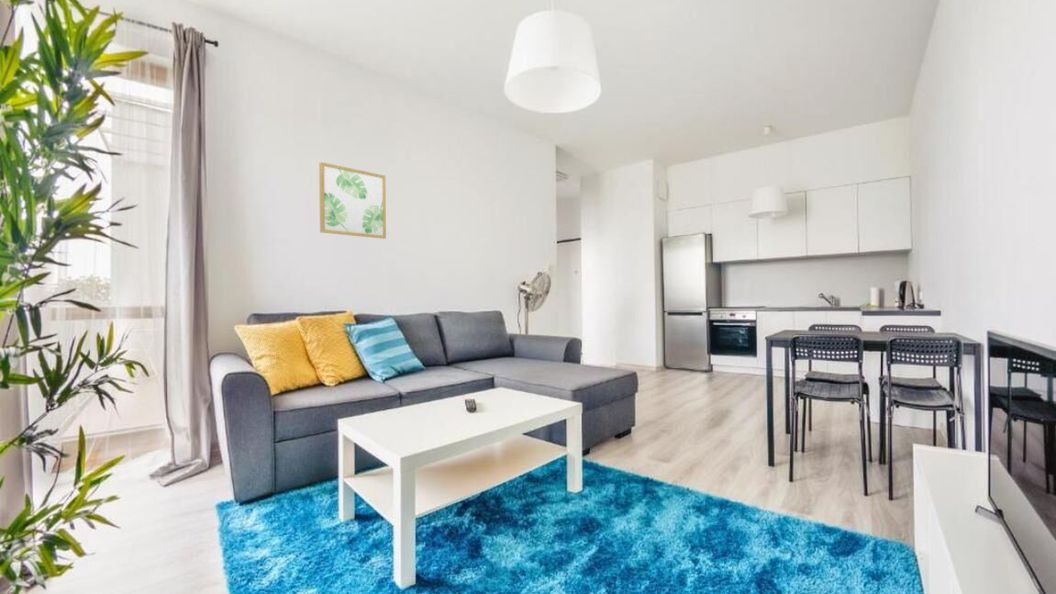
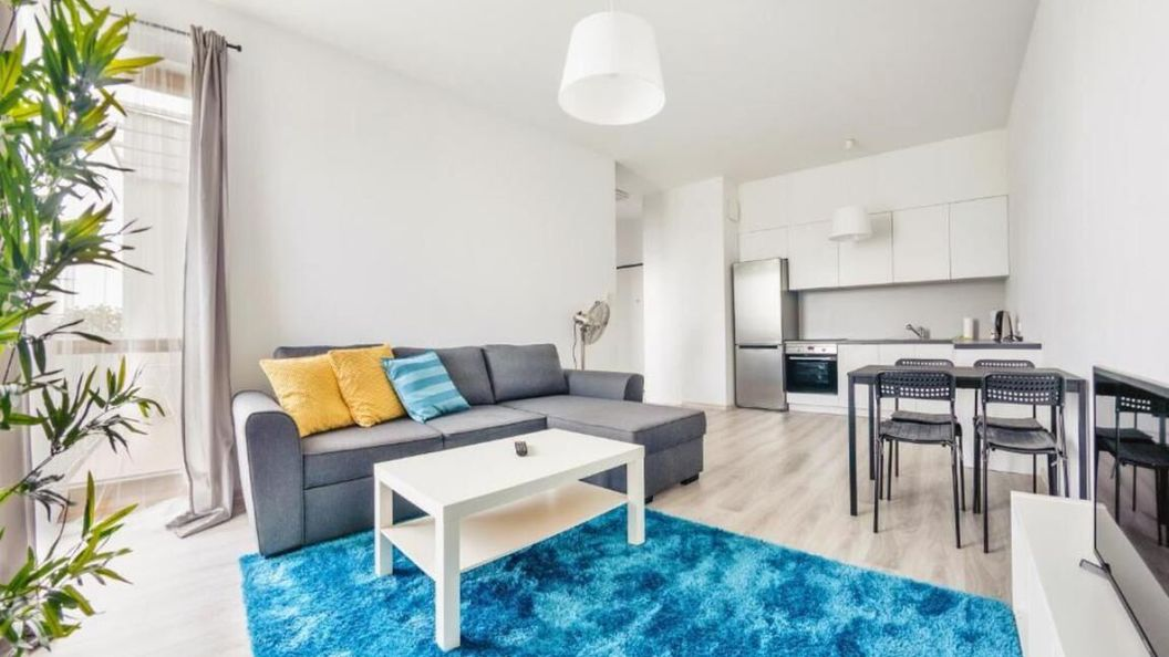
- wall art (354, 202)
